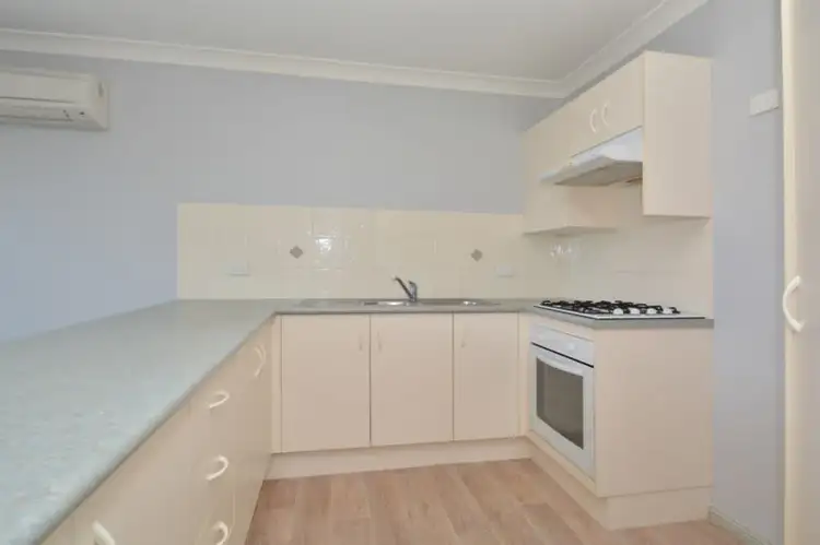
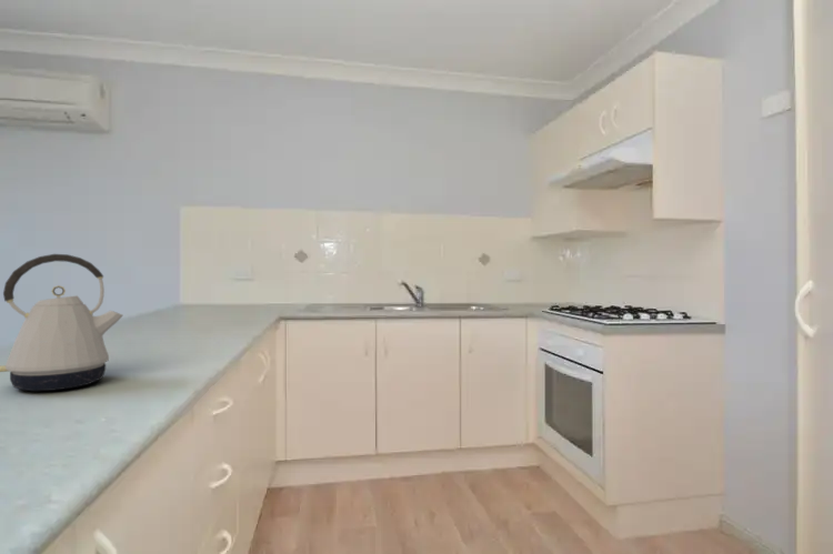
+ kettle (63, 319)
